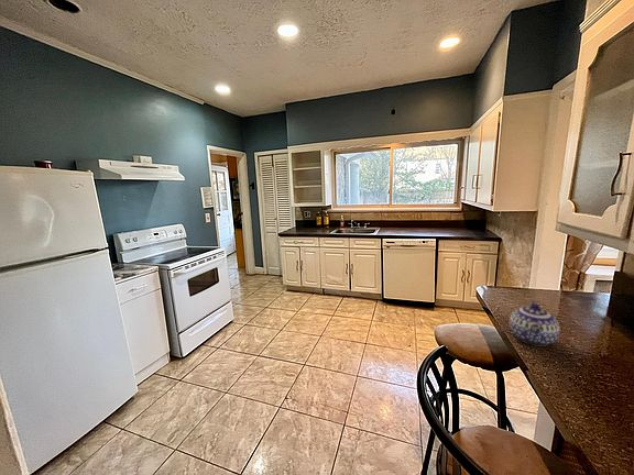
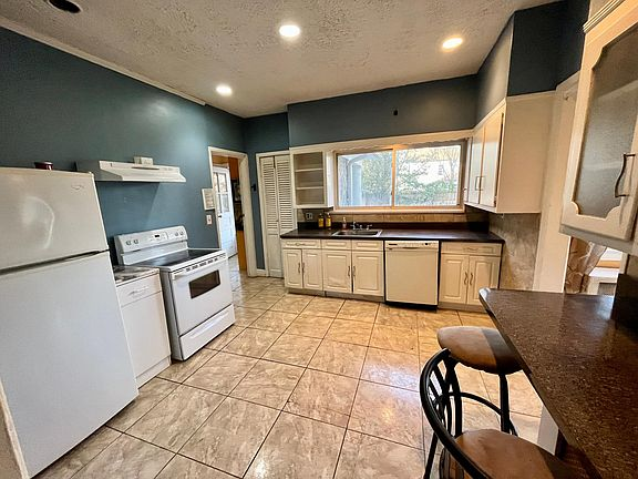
- teapot (534, 321)
